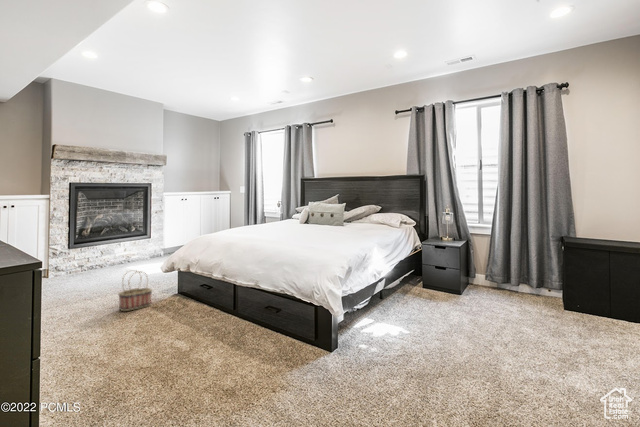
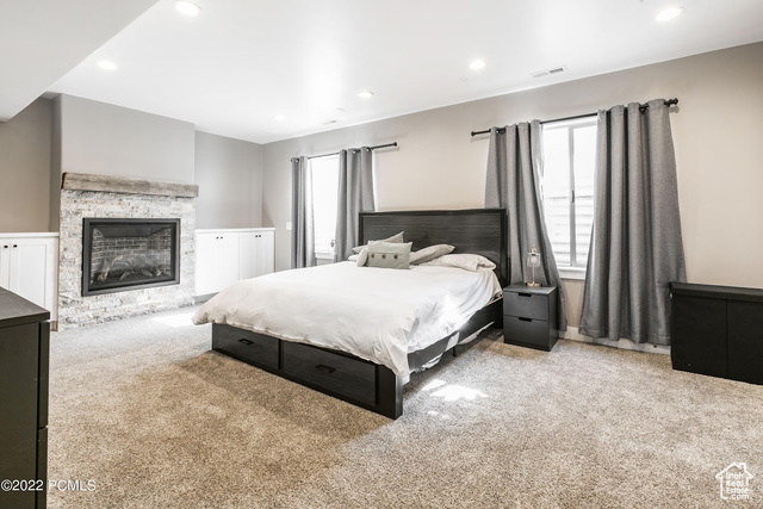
- basket (135, 289)
